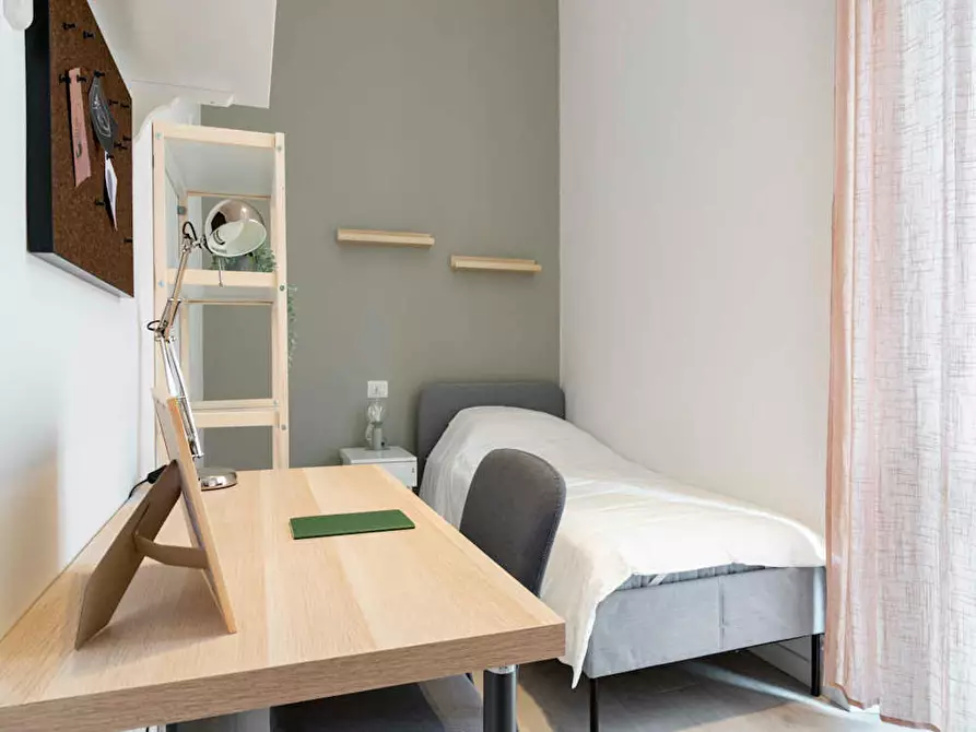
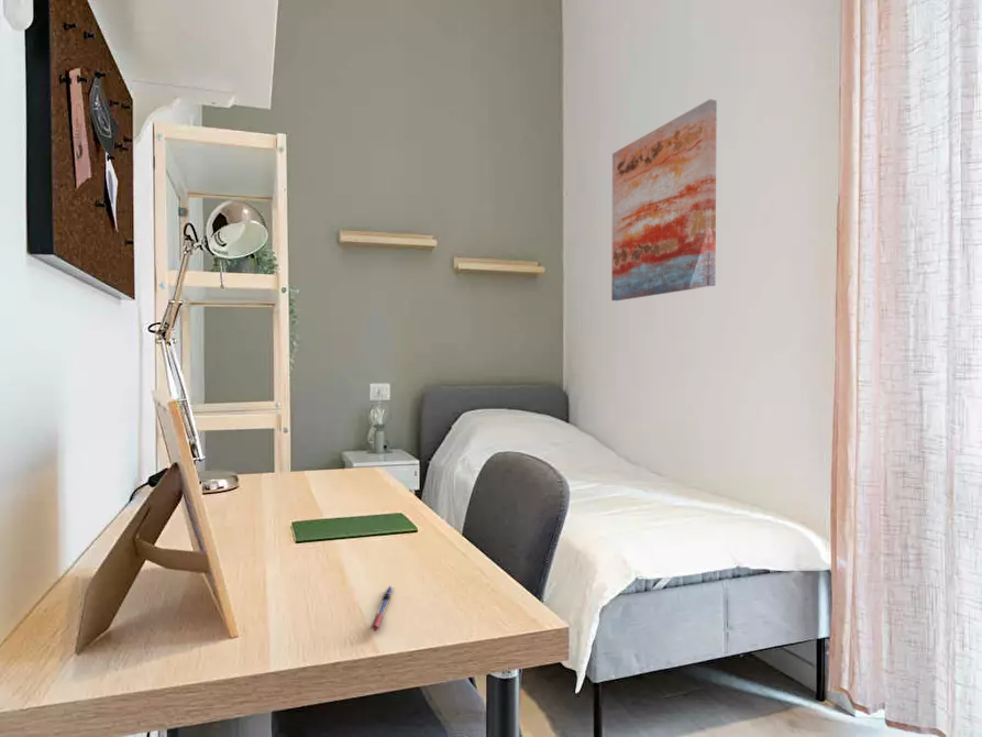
+ pen (383, 604)
+ wall art (658, 211)
